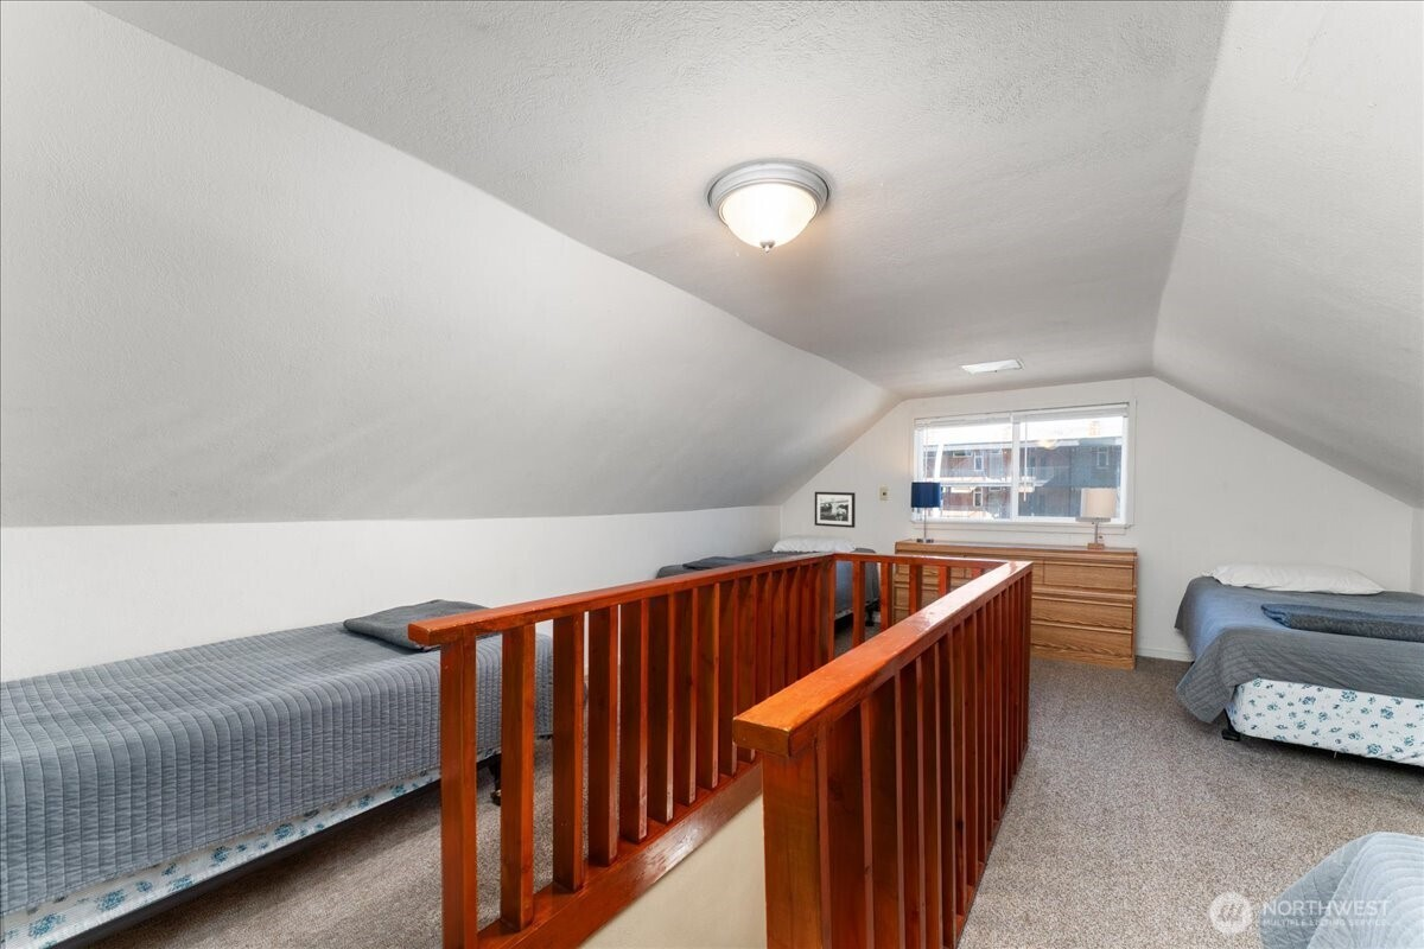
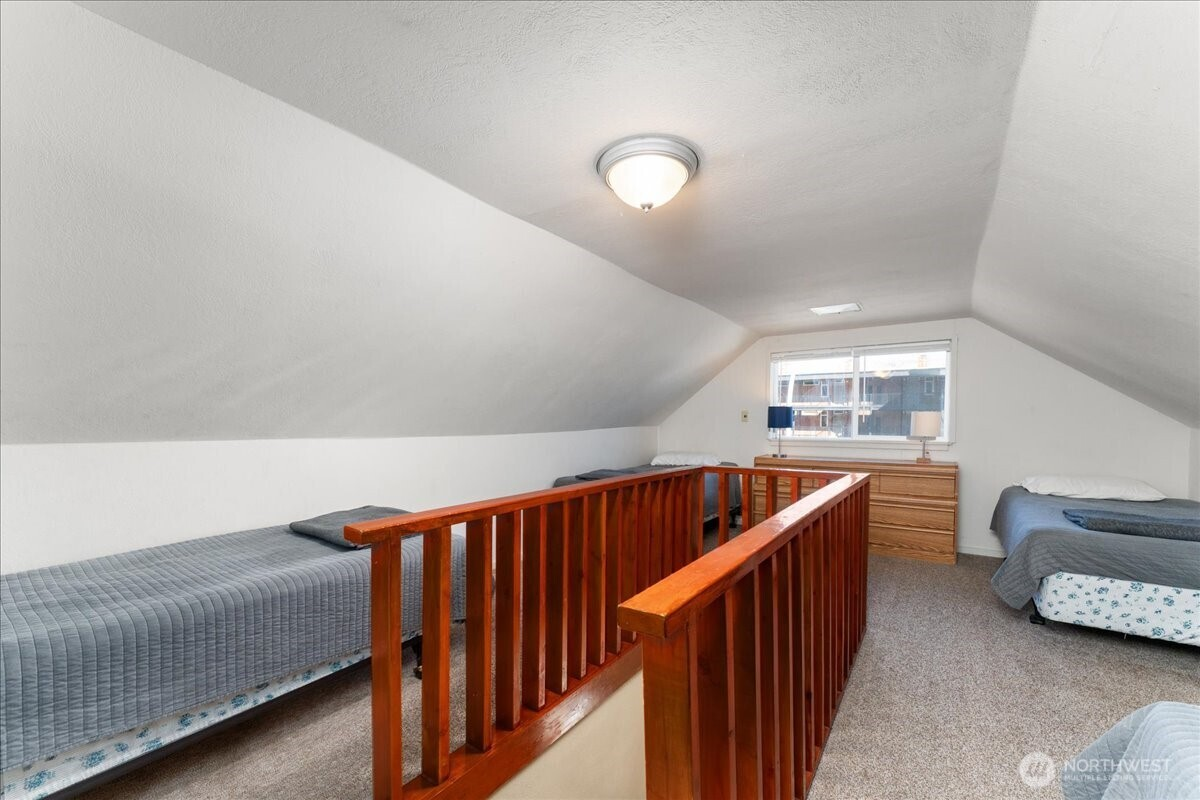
- picture frame (834, 509)
